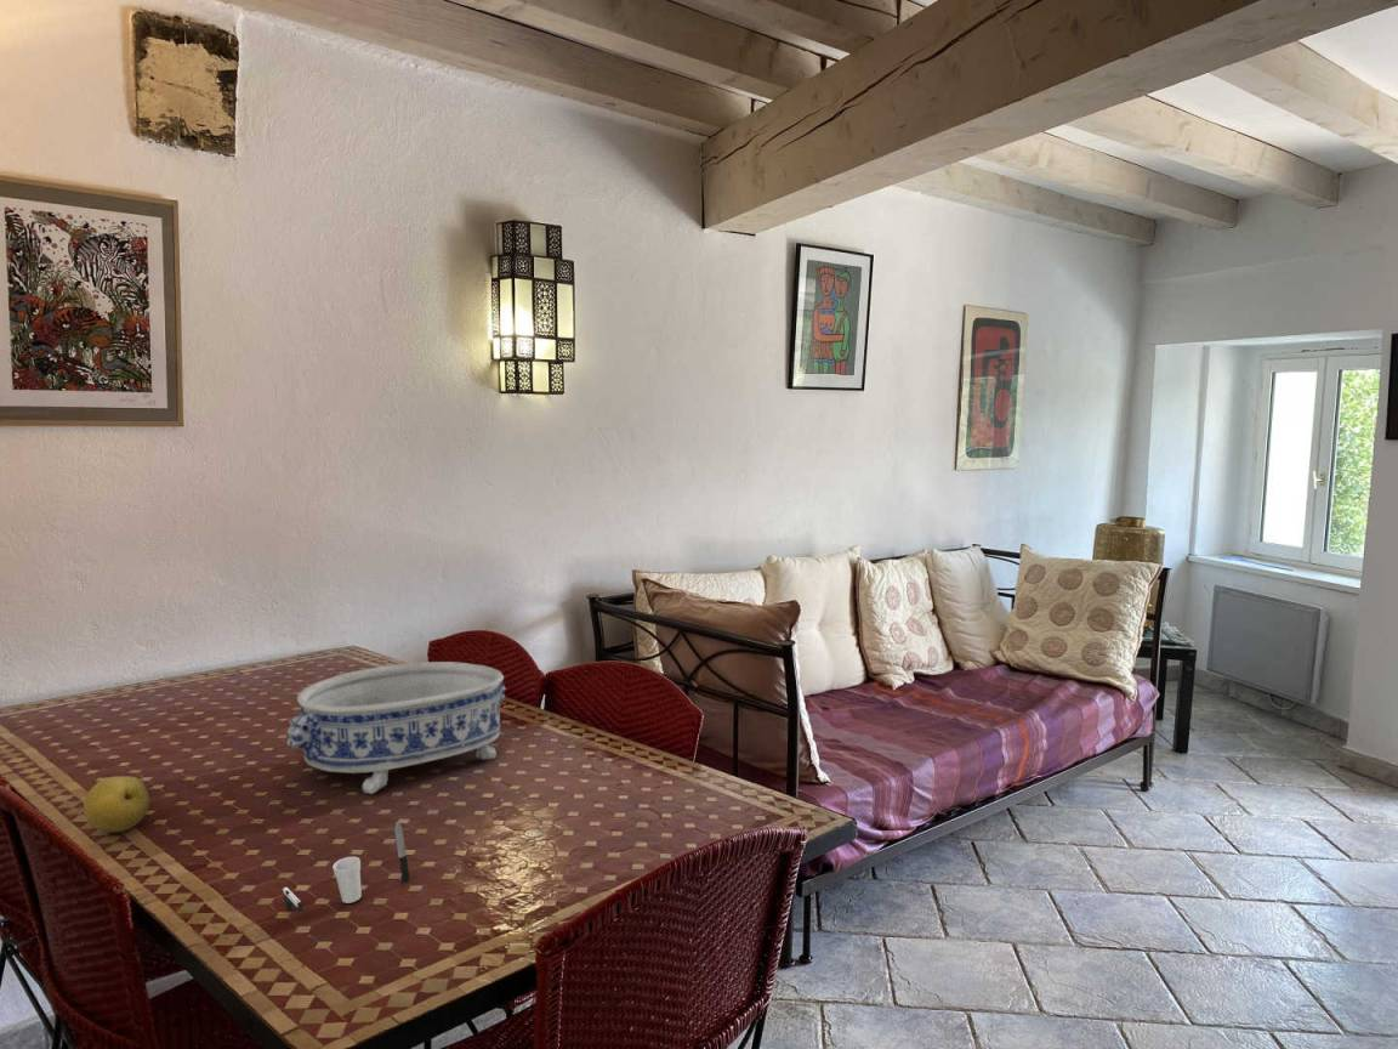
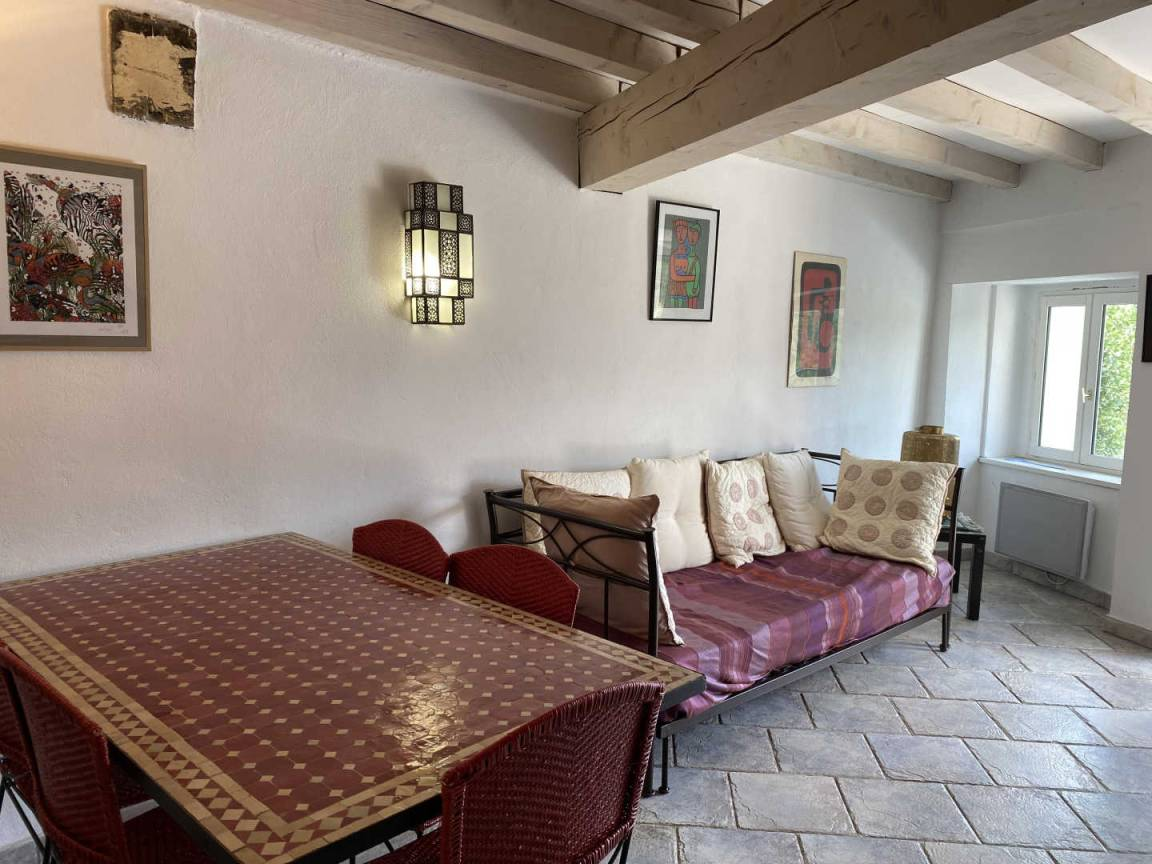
- decorative bowl (404, 720)
- fruit (115, 804)
- cup (351, 866)
